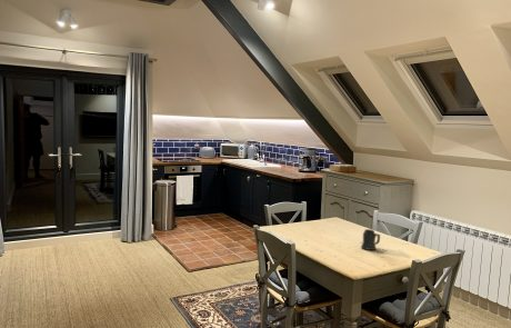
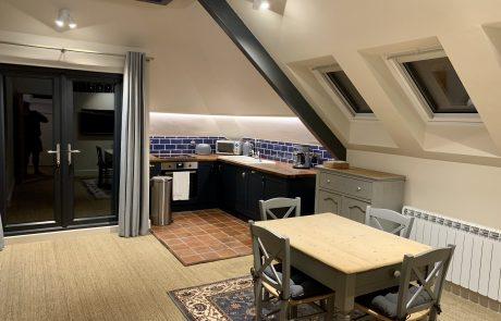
- mug (370, 239)
